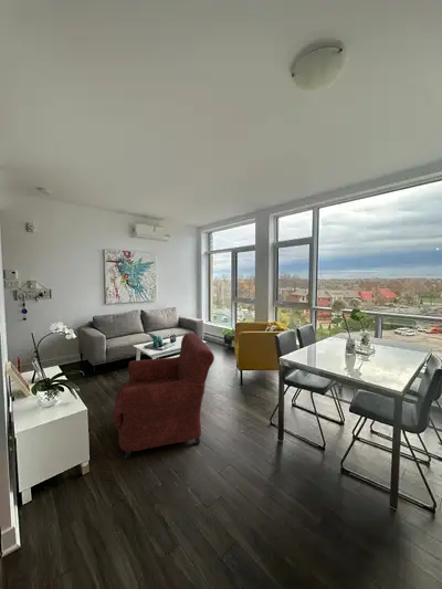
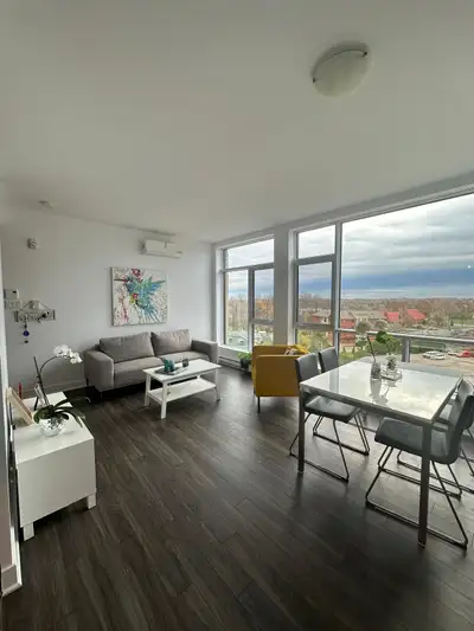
- armchair (161, 385)
